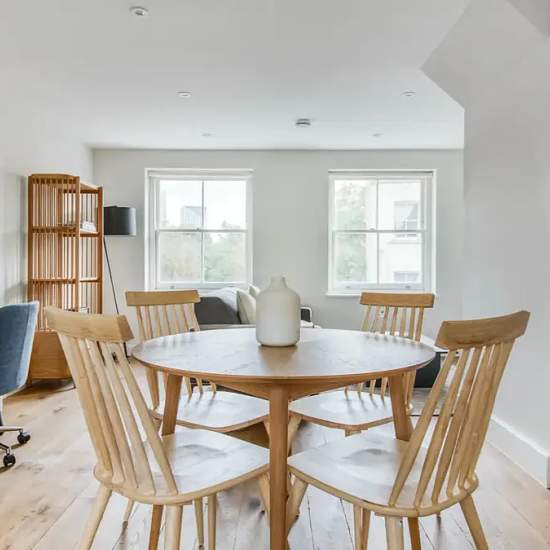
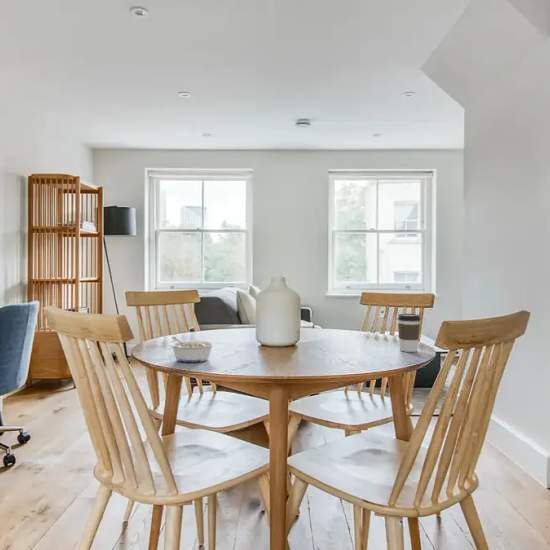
+ coffee cup (408, 332)
+ legume (190, 349)
